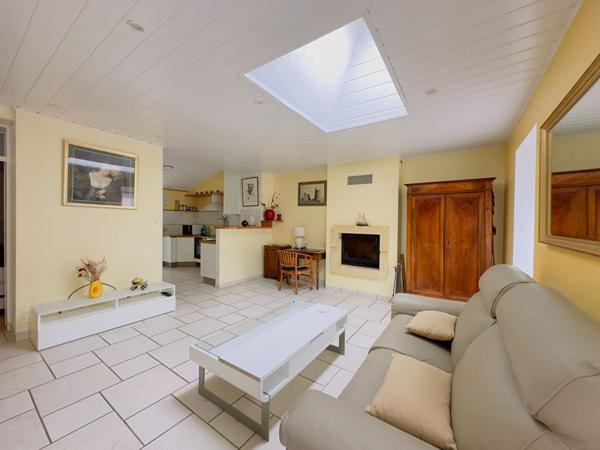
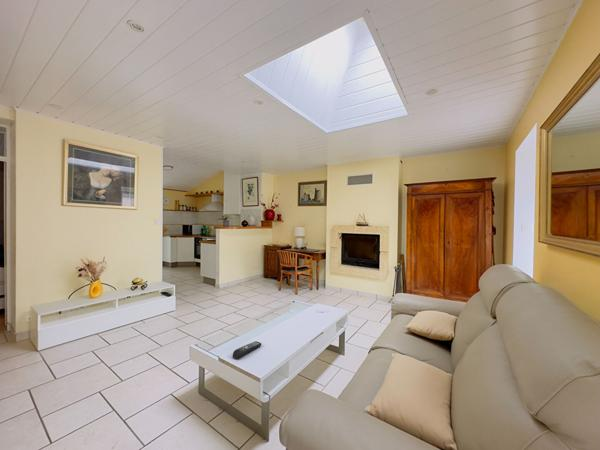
+ remote control (247, 348)
